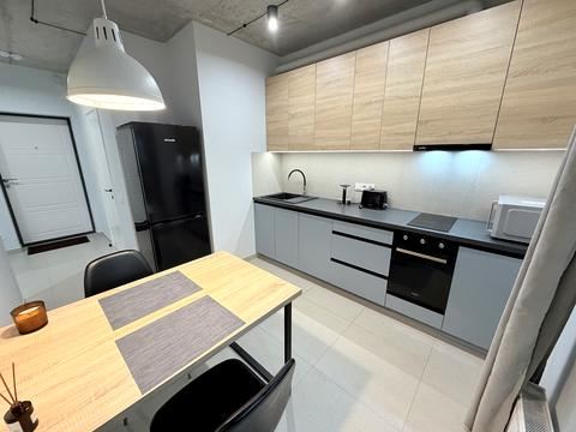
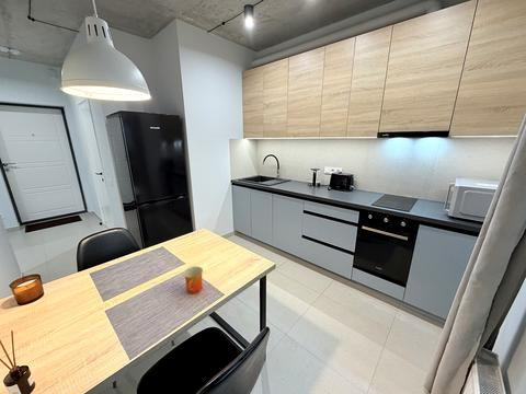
+ mug (194, 281)
